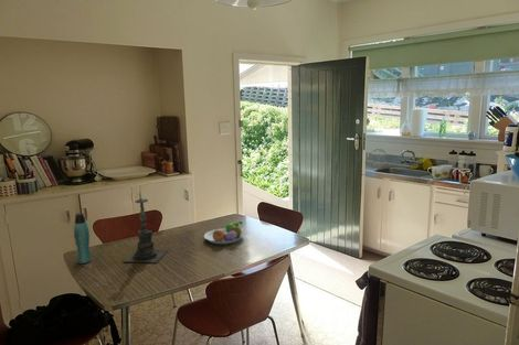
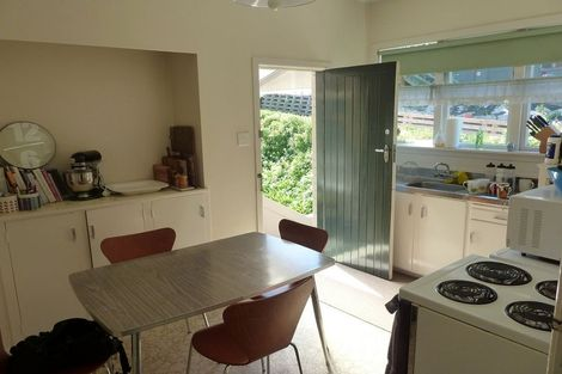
- candle holder (144, 223)
- bottle (82, 237)
- fruit bowl (225, 230)
